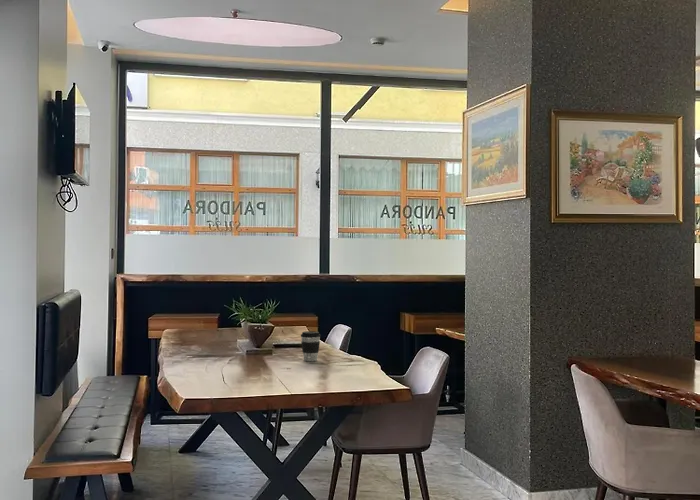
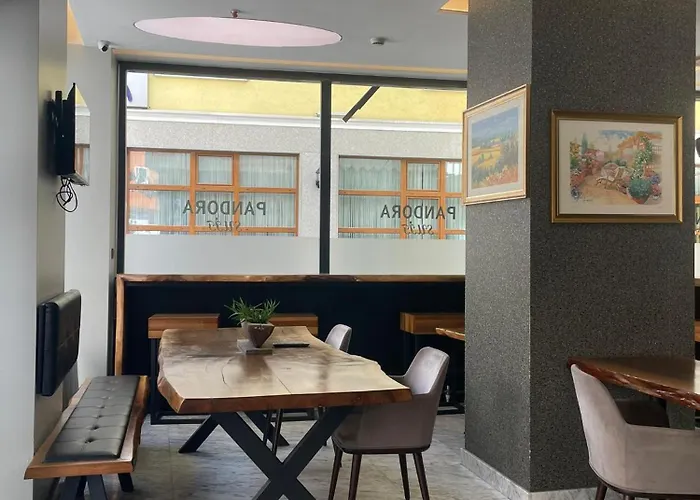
- coffee cup (310, 346)
